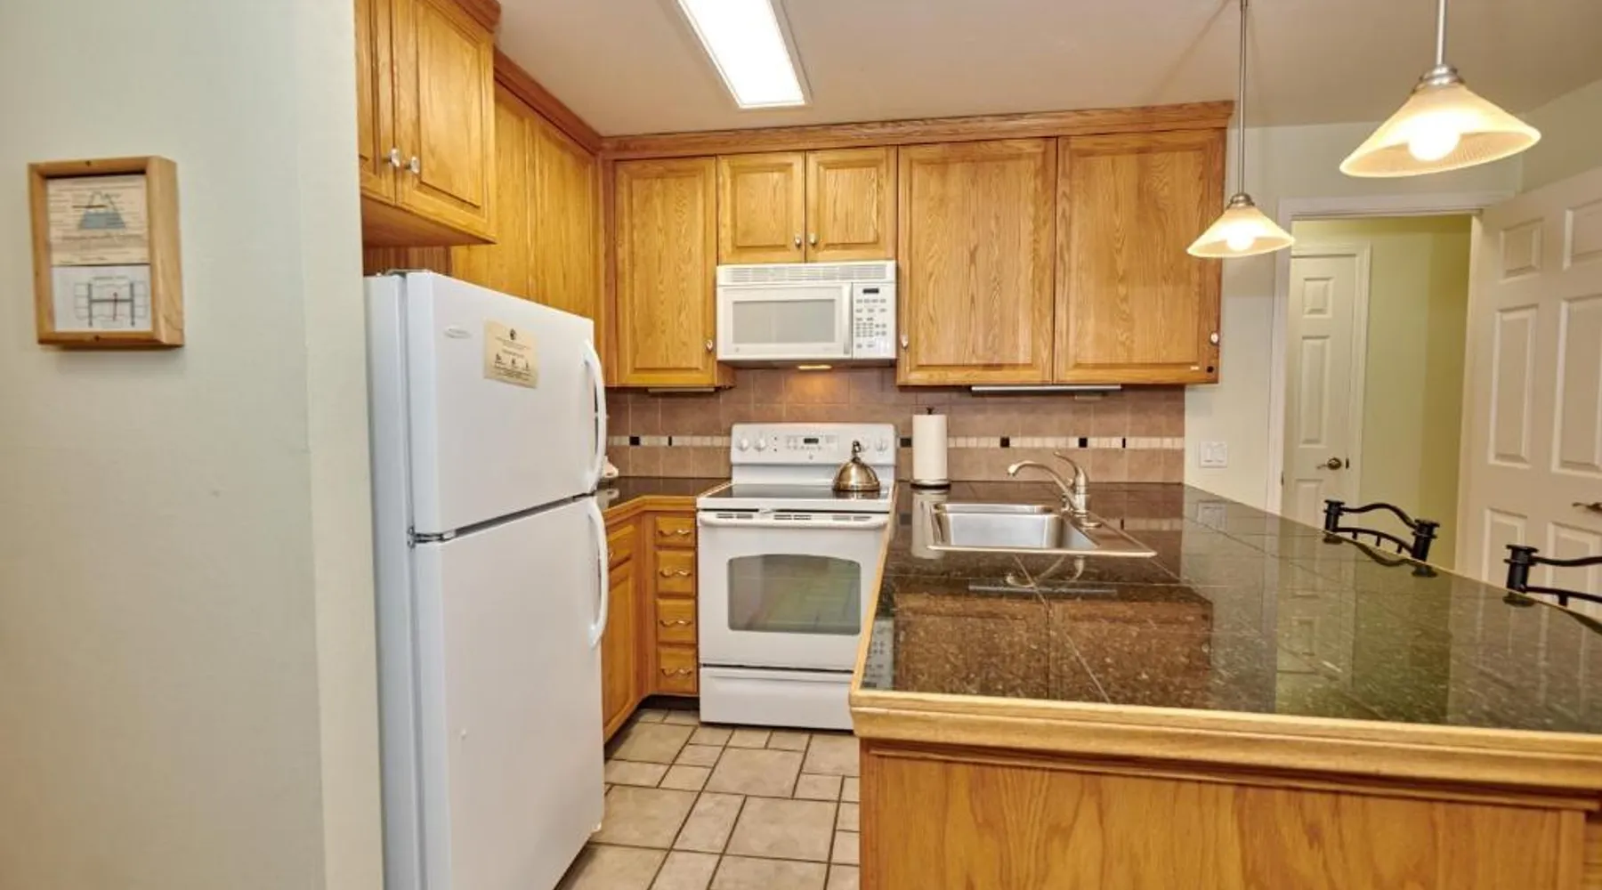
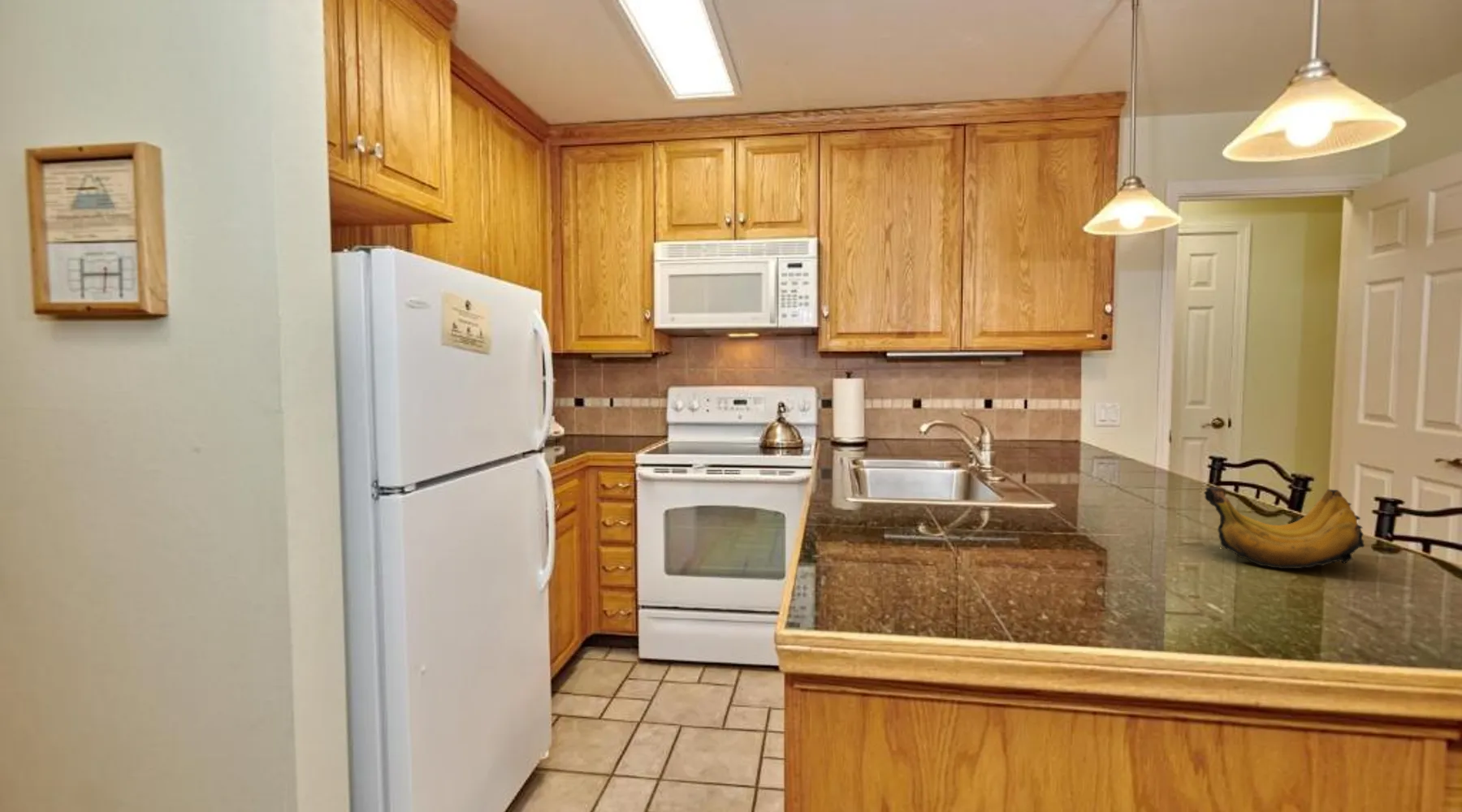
+ banana bunch (1294, 525)
